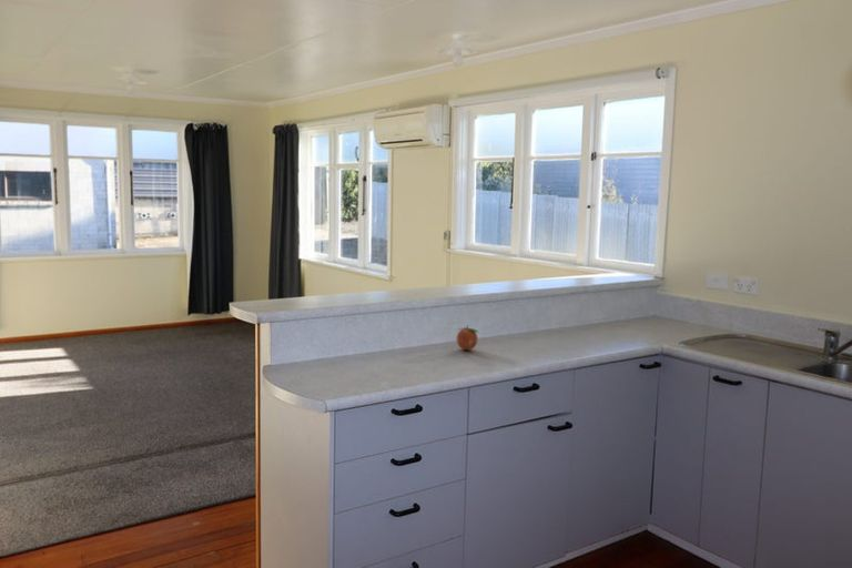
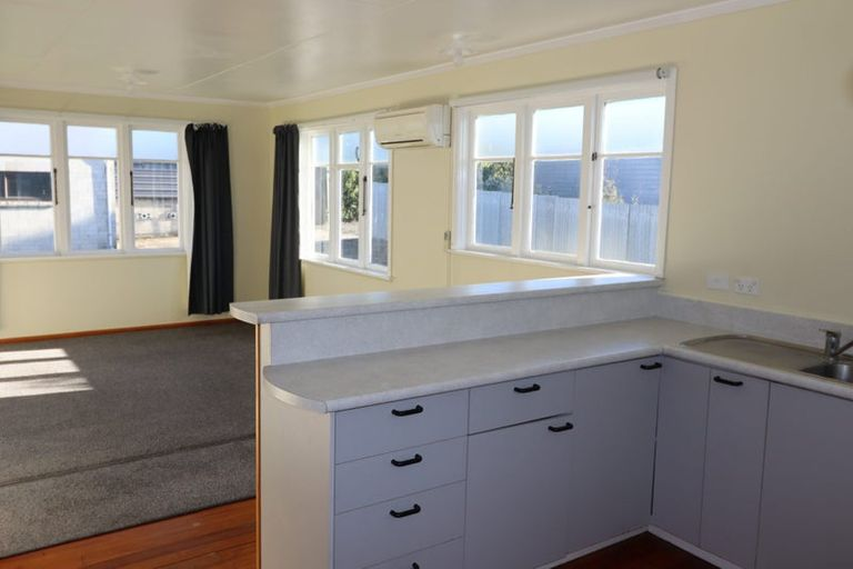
- fruit (466, 337)
